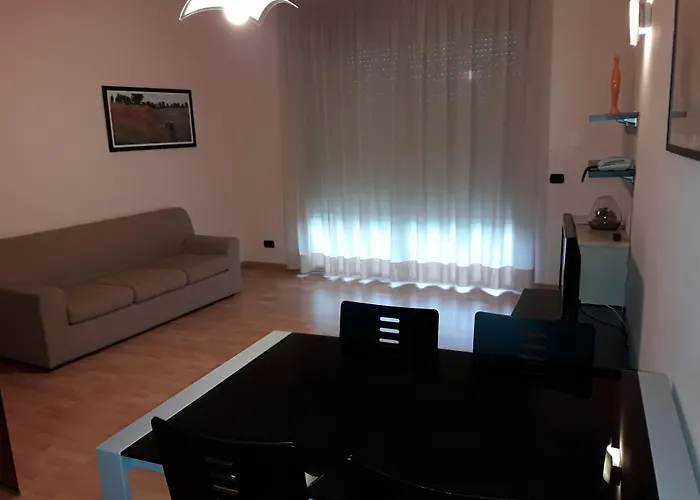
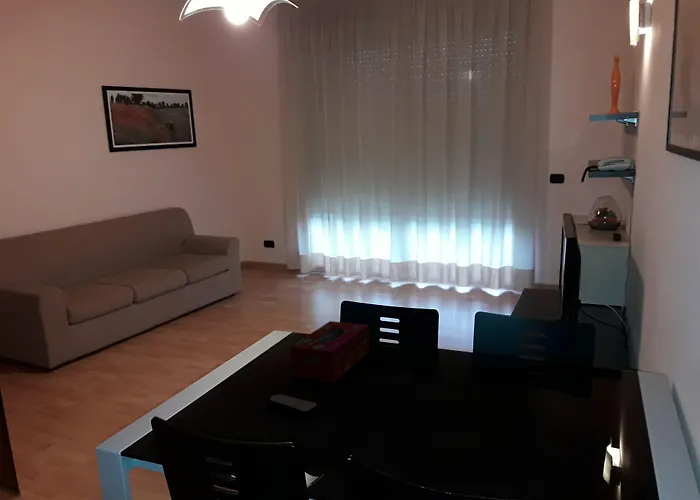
+ tissue box (331, 349)
+ remote control (292, 404)
